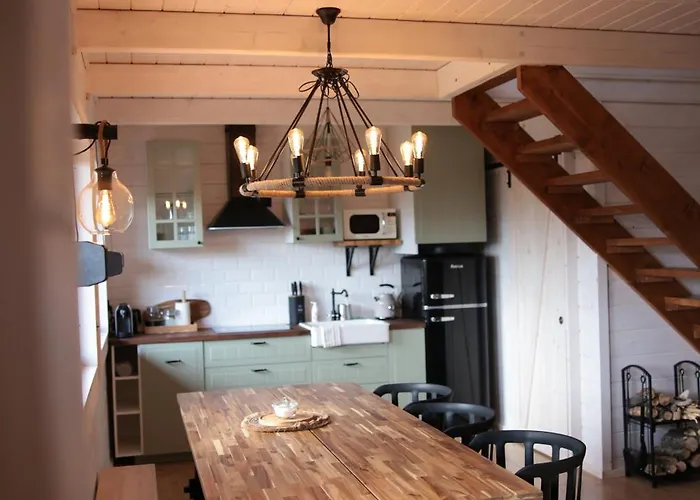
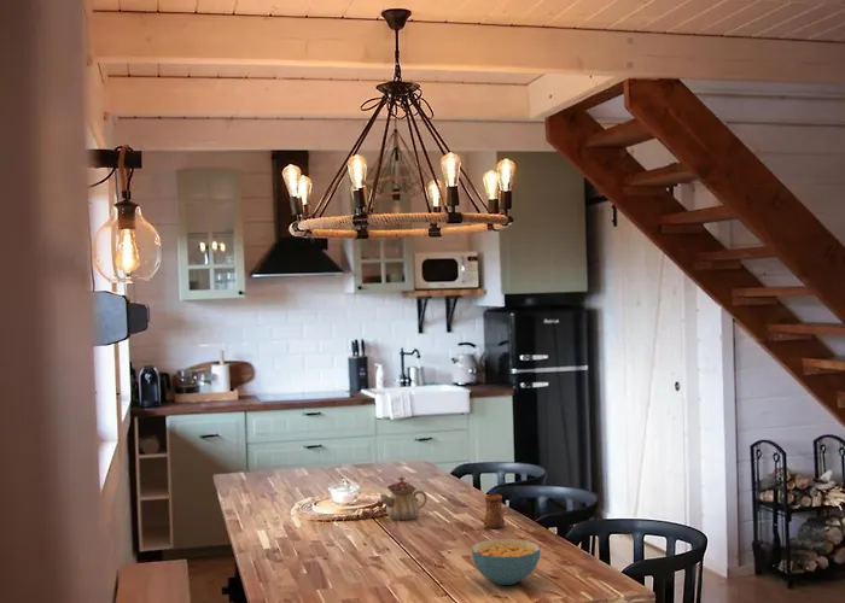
+ cup (494, 510)
+ teapot (403, 496)
+ cereal bowl (506, 564)
